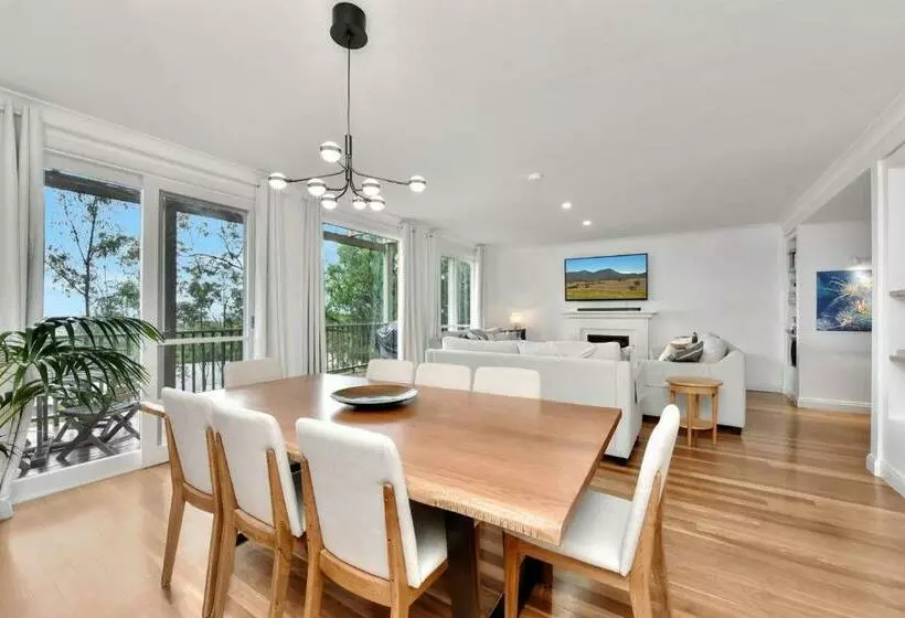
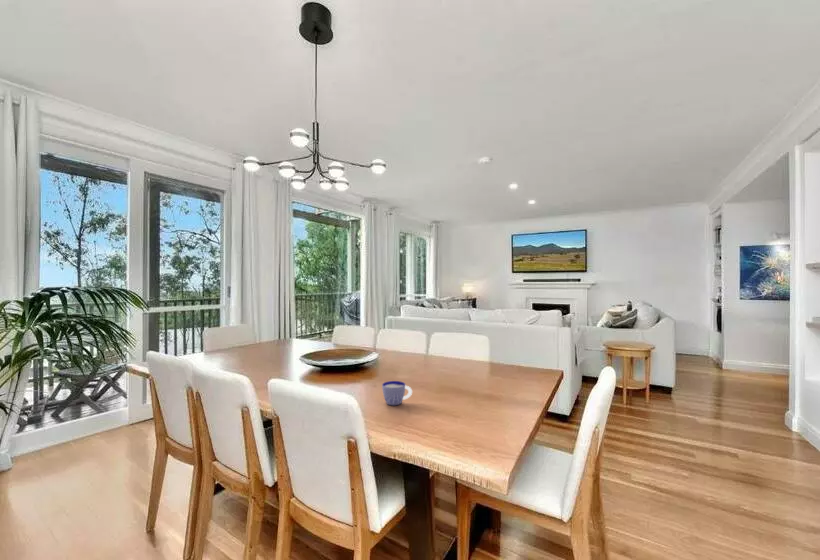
+ cup (397, 393)
